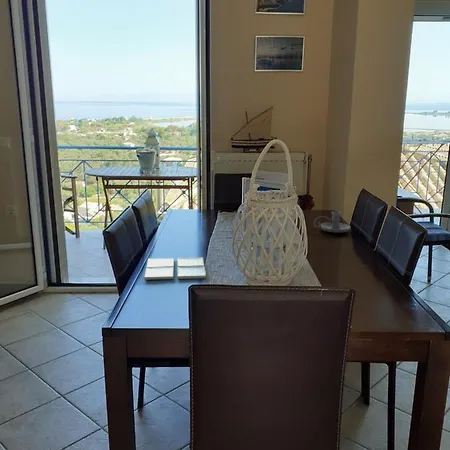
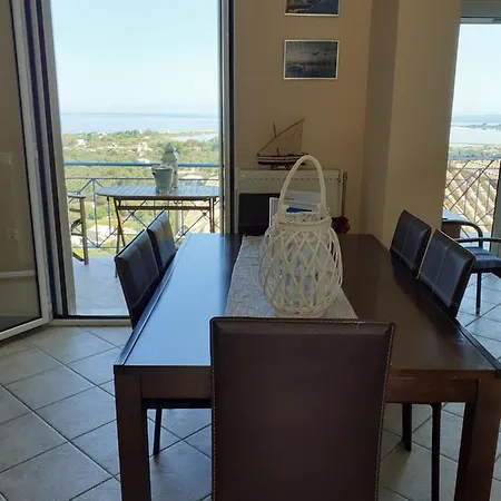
- drink coaster (173, 267)
- candle holder (332, 221)
